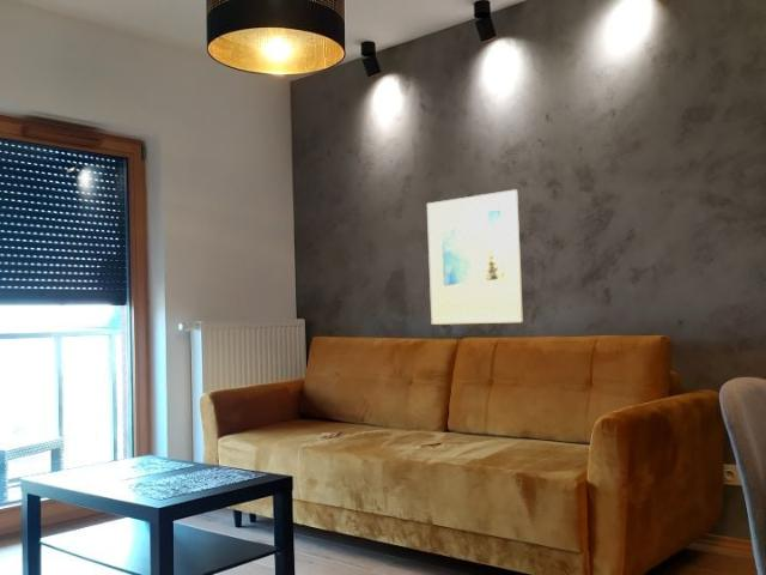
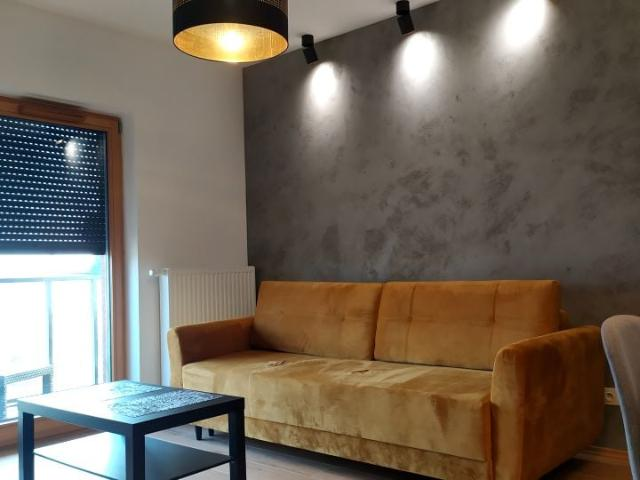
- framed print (472, 260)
